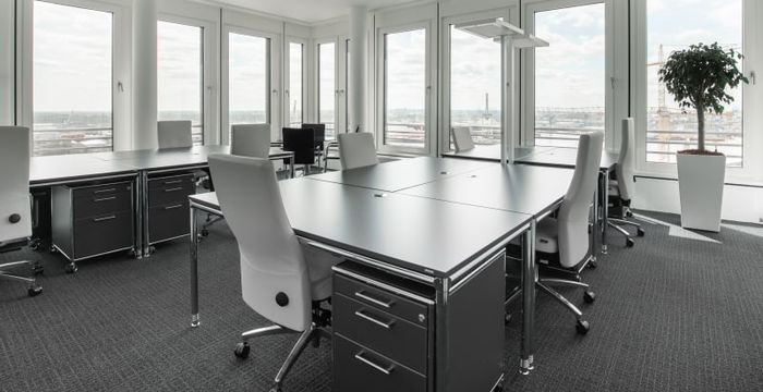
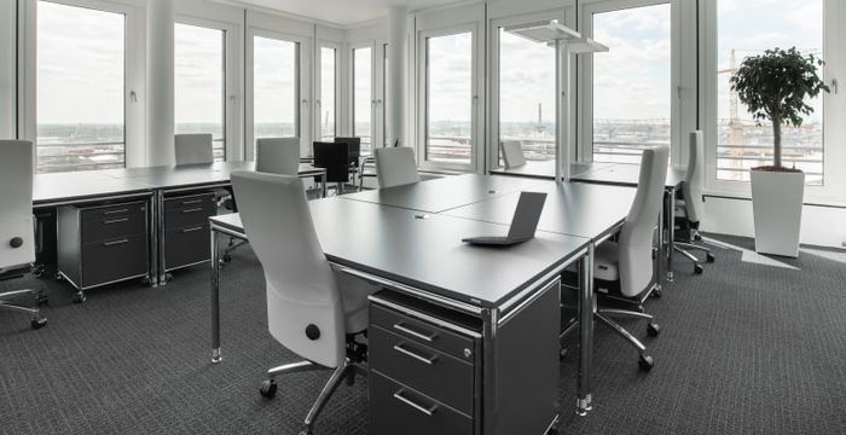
+ laptop computer (512, 218)
